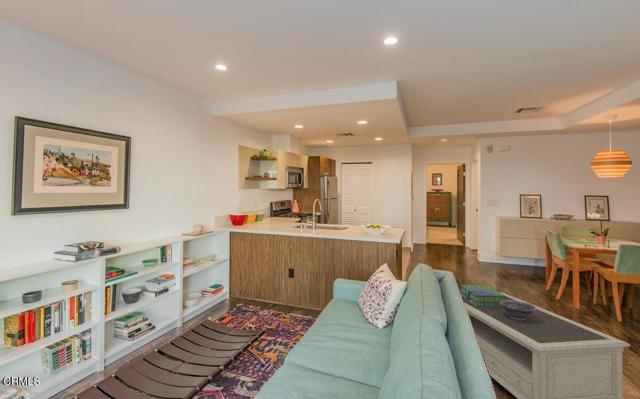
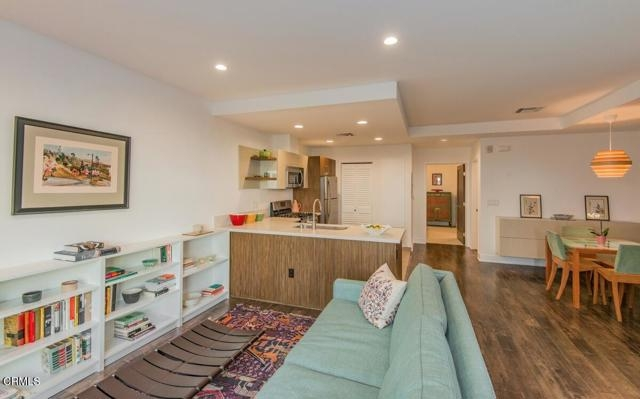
- decorative bowl (517, 311)
- stack of books (481, 294)
- coffee table (516, 341)
